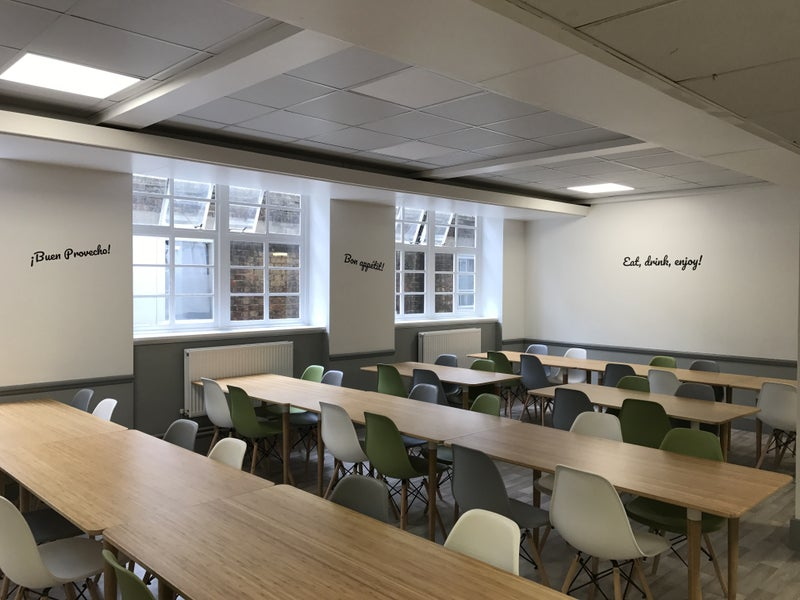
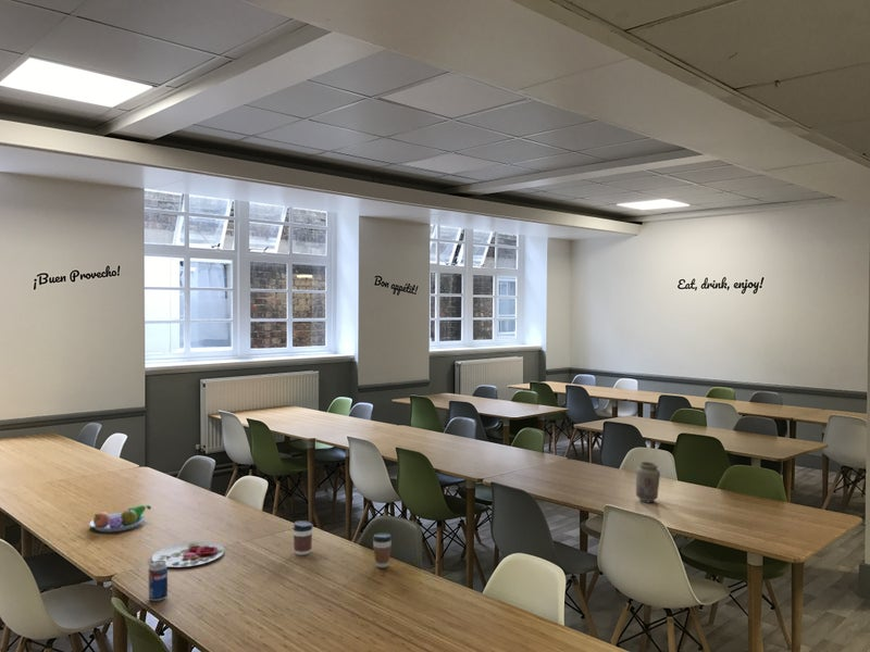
+ coffee cup (302, 537)
+ plate (188, 553)
+ beverage can (158, 580)
+ coffee cup (382, 550)
+ vase (647, 481)
+ fruit bowl (120, 515)
